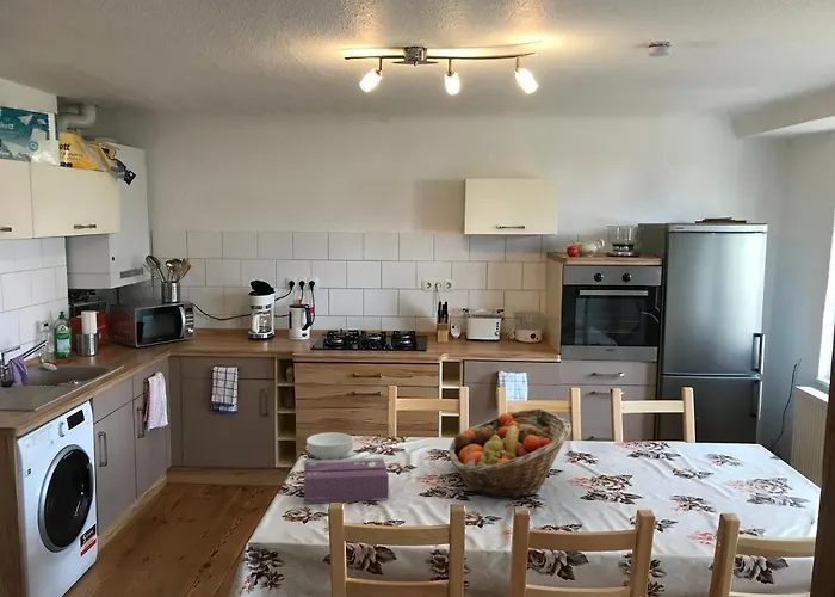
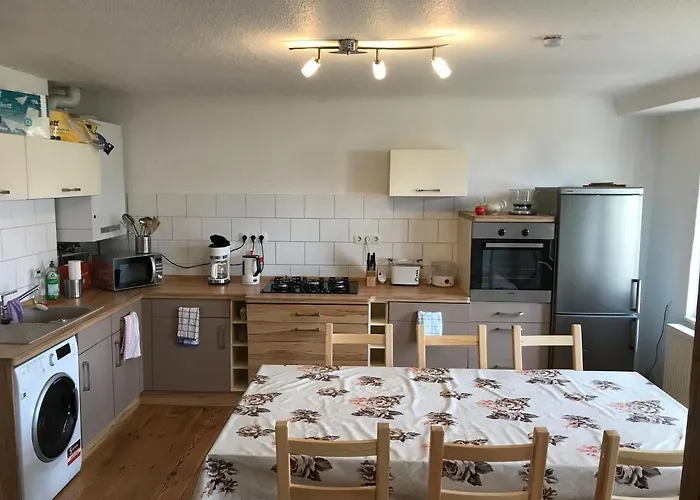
- tissue box (345, 479)
- fruit basket (508, 449)
- cereal bowl (329, 448)
